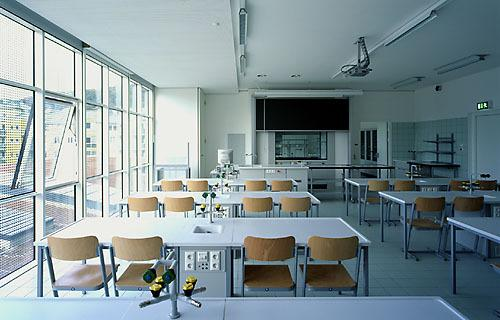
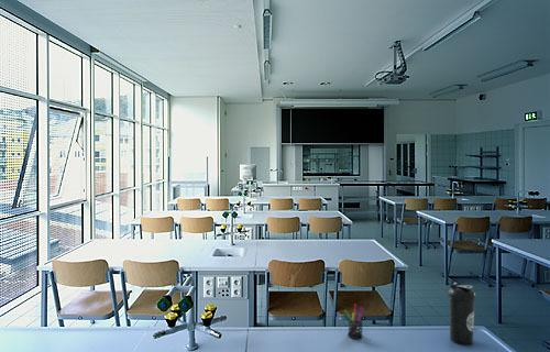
+ water bottle (461, 312)
+ pen holder (353, 320)
